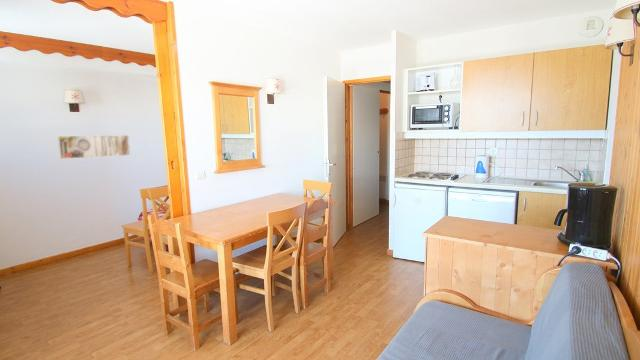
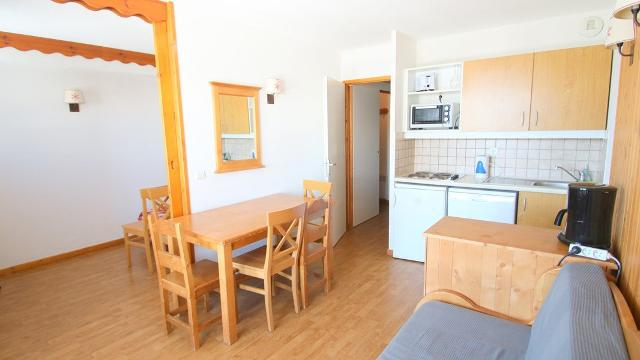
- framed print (96, 146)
